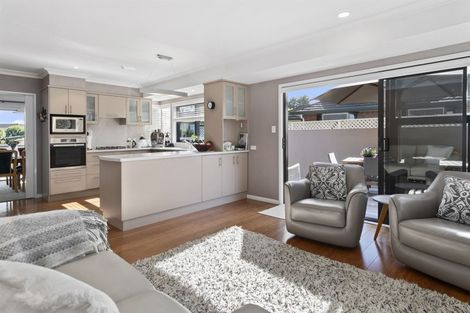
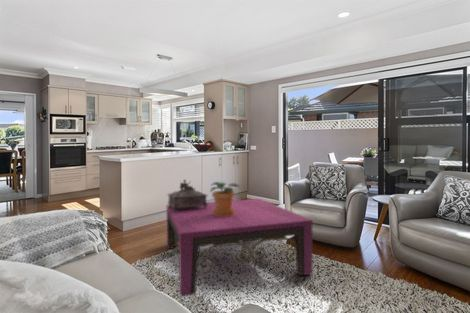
+ potted plant (224, 197)
+ coffee table (230, 234)
+ decorative box (187, 193)
